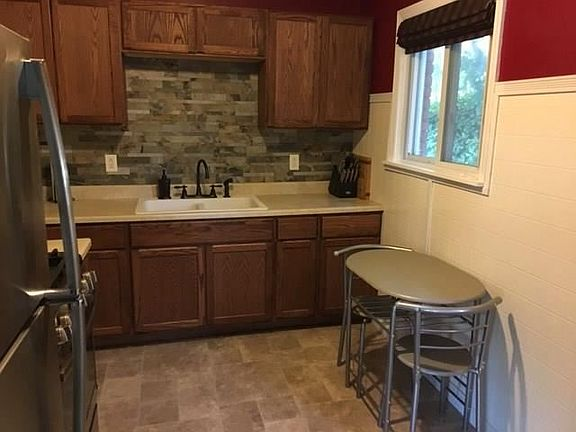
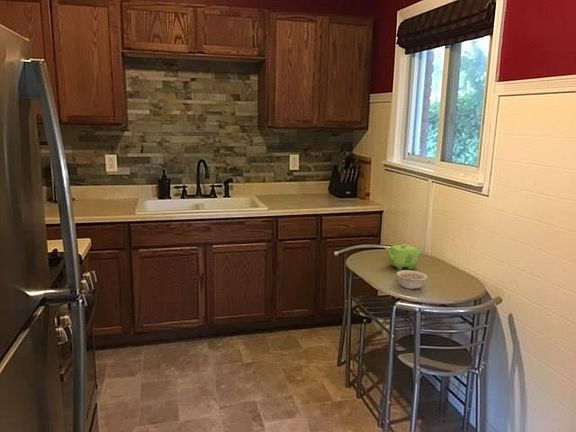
+ teapot (403, 256)
+ legume (411, 279)
